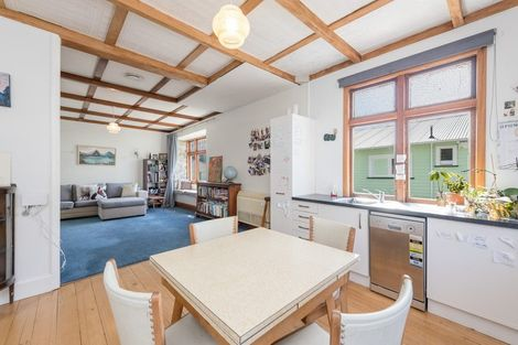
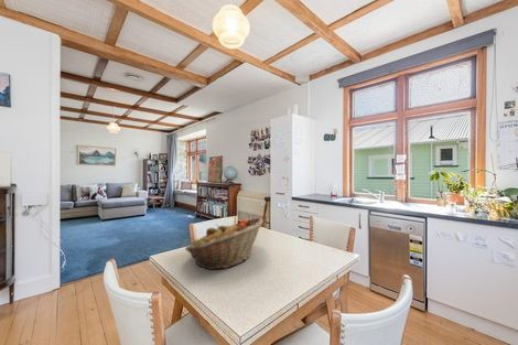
+ fruit basket (227, 238)
